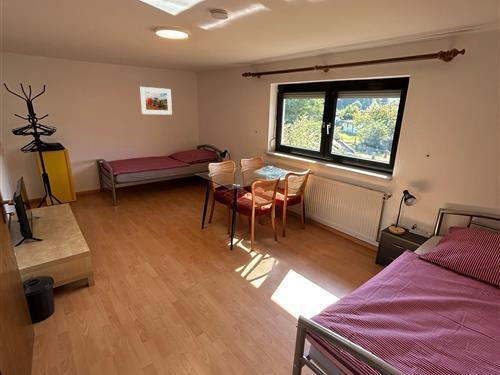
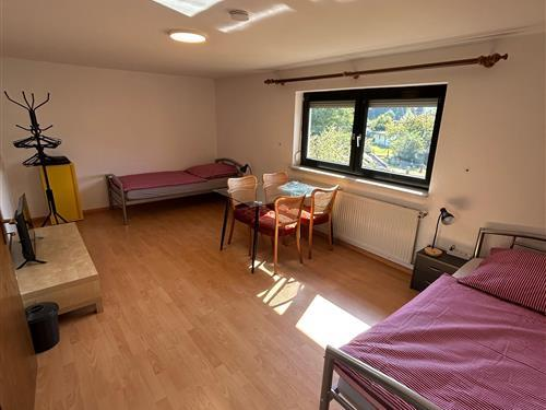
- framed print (156, 101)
